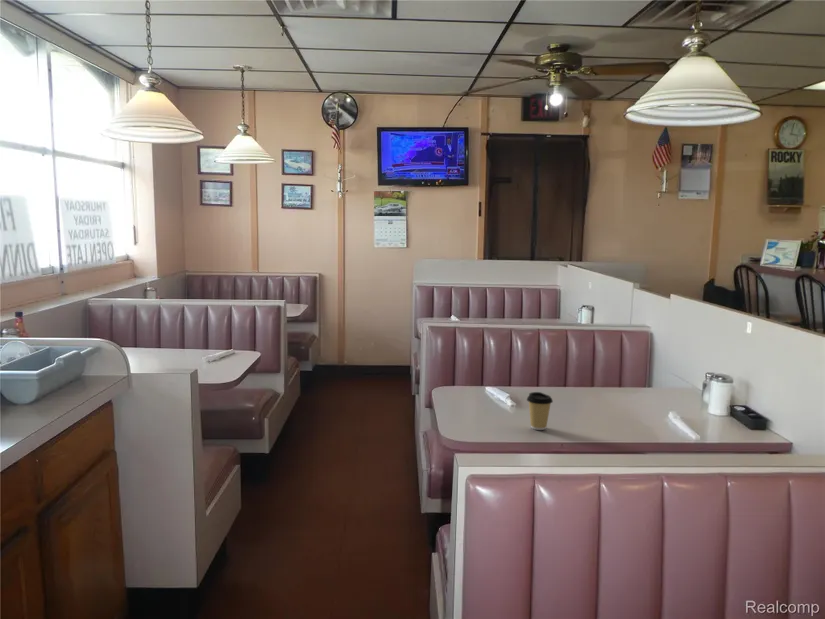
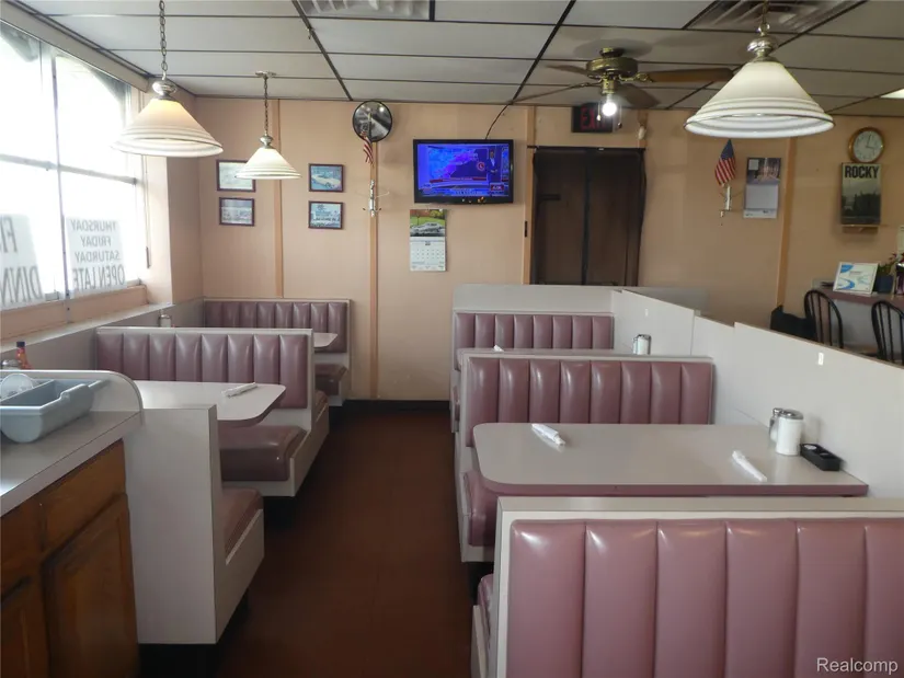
- coffee cup (539, 411)
